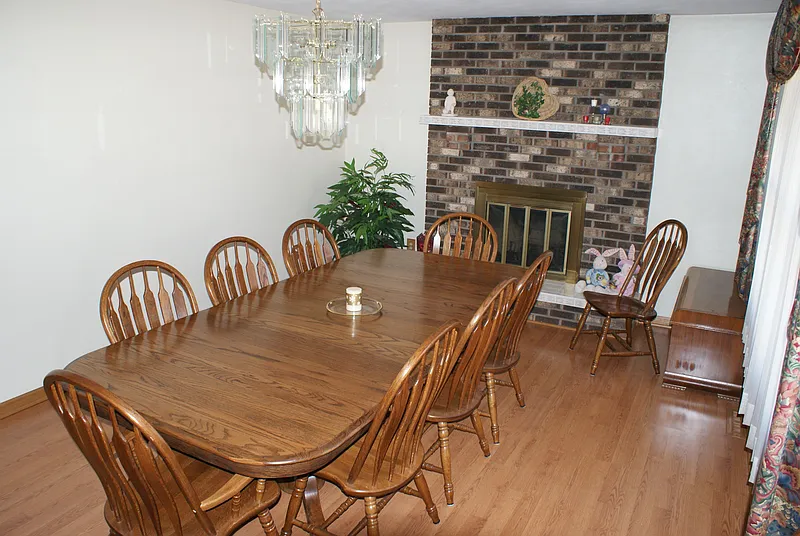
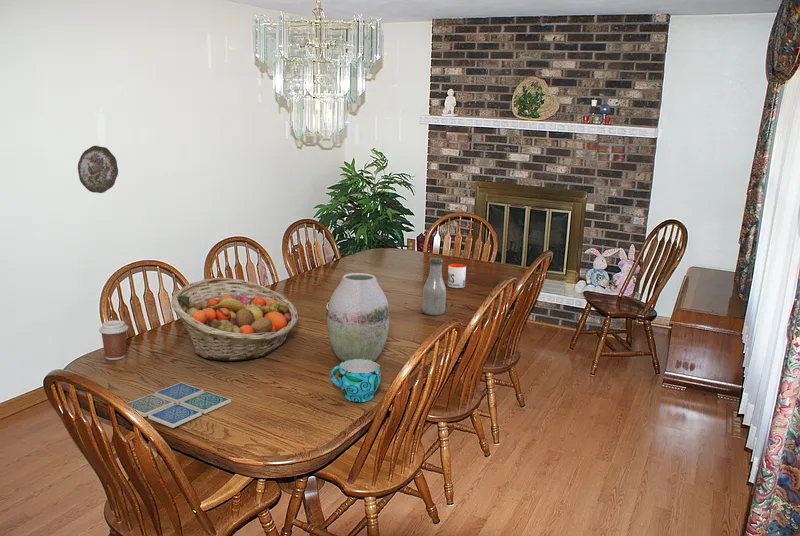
+ cup (356, 381)
+ drink coaster (177, 403)
+ vase (358, 318)
+ fruit basket (236, 316)
+ mug (458, 274)
+ coffee cup (114, 340)
+ decorative plate (97, 169)
+ bottle (434, 285)
